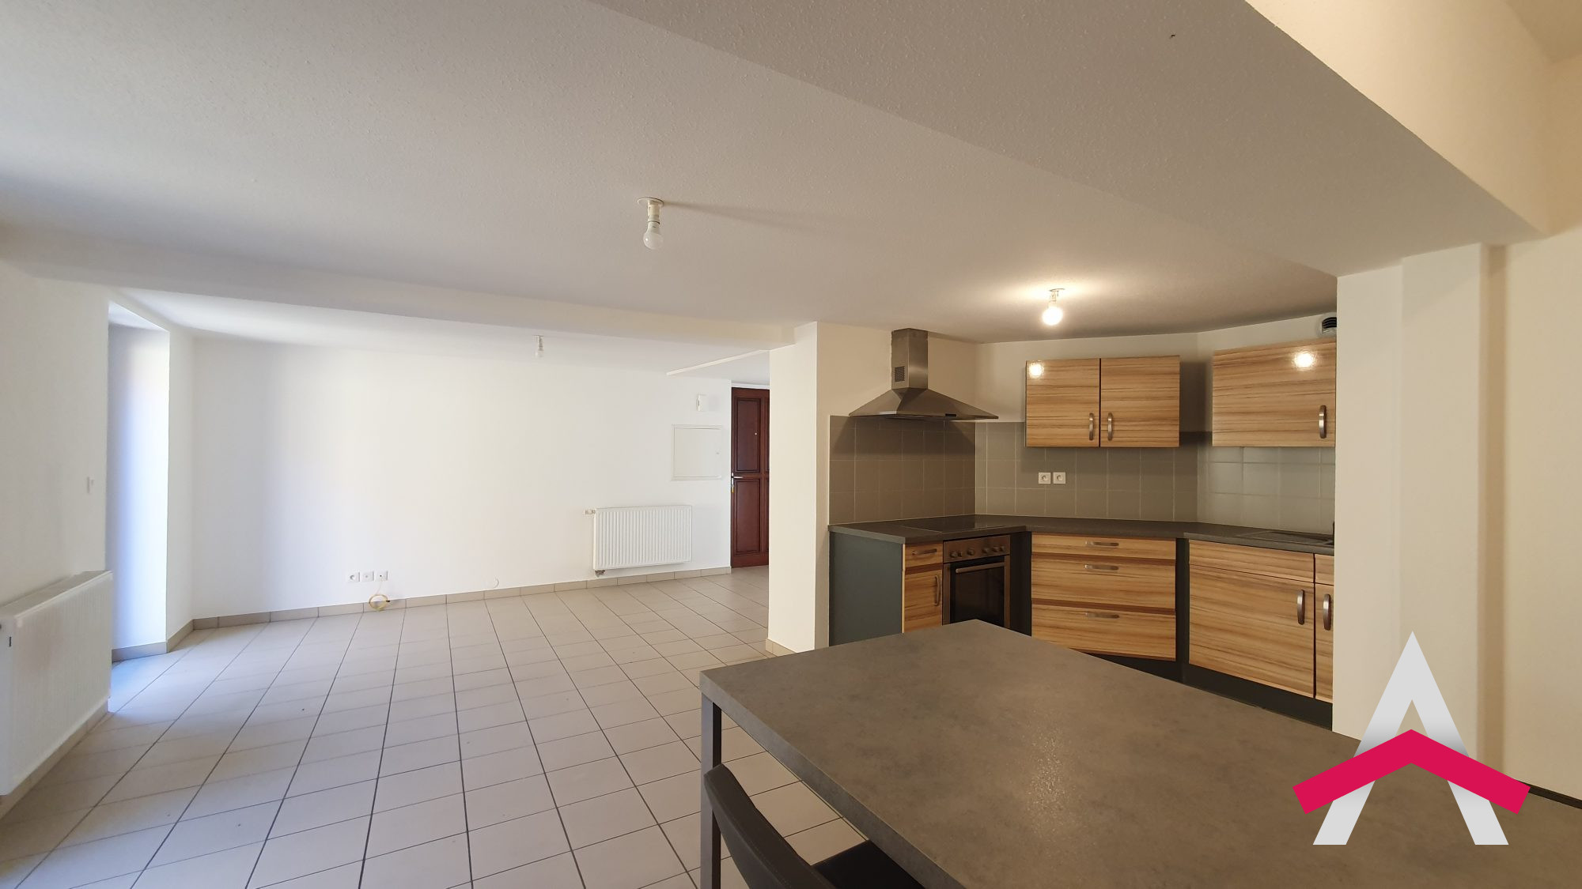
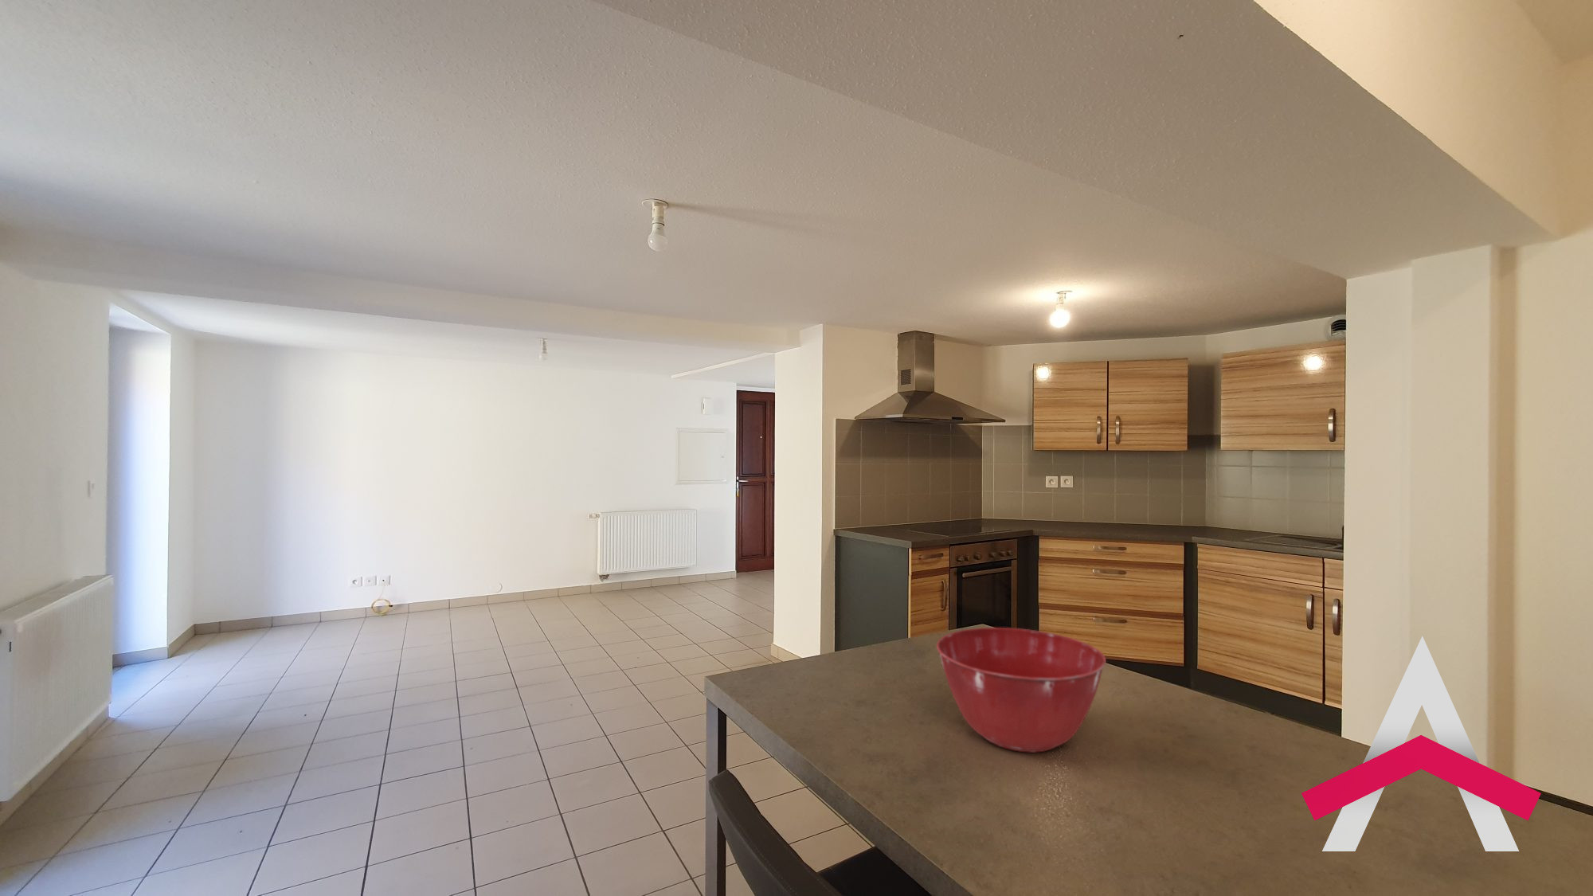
+ mixing bowl (1018, 690)
